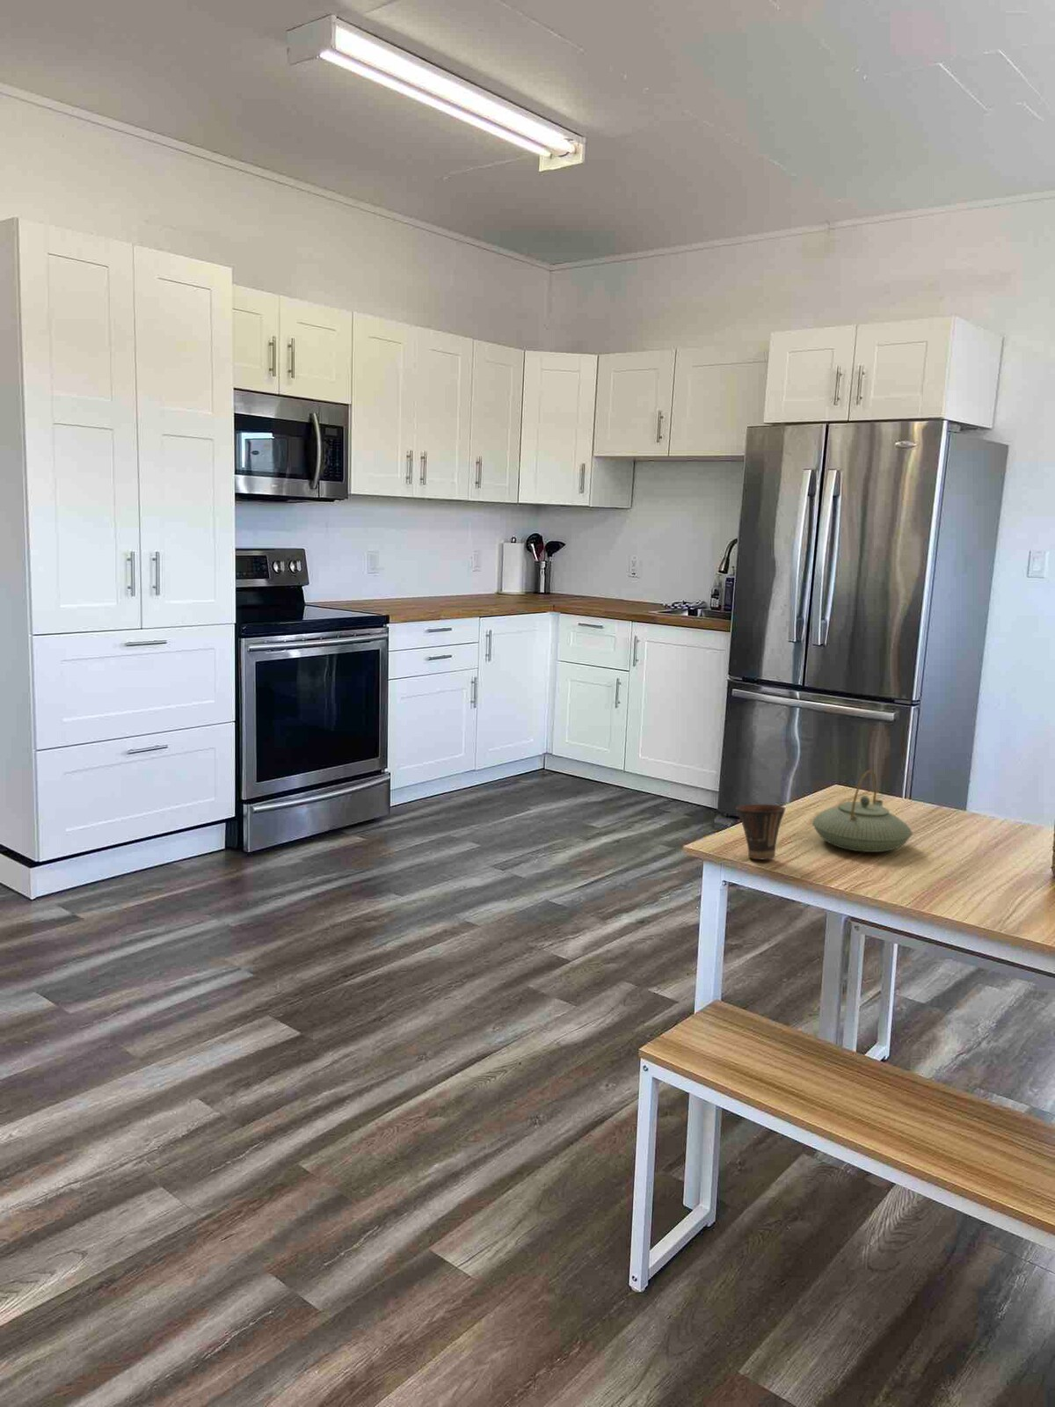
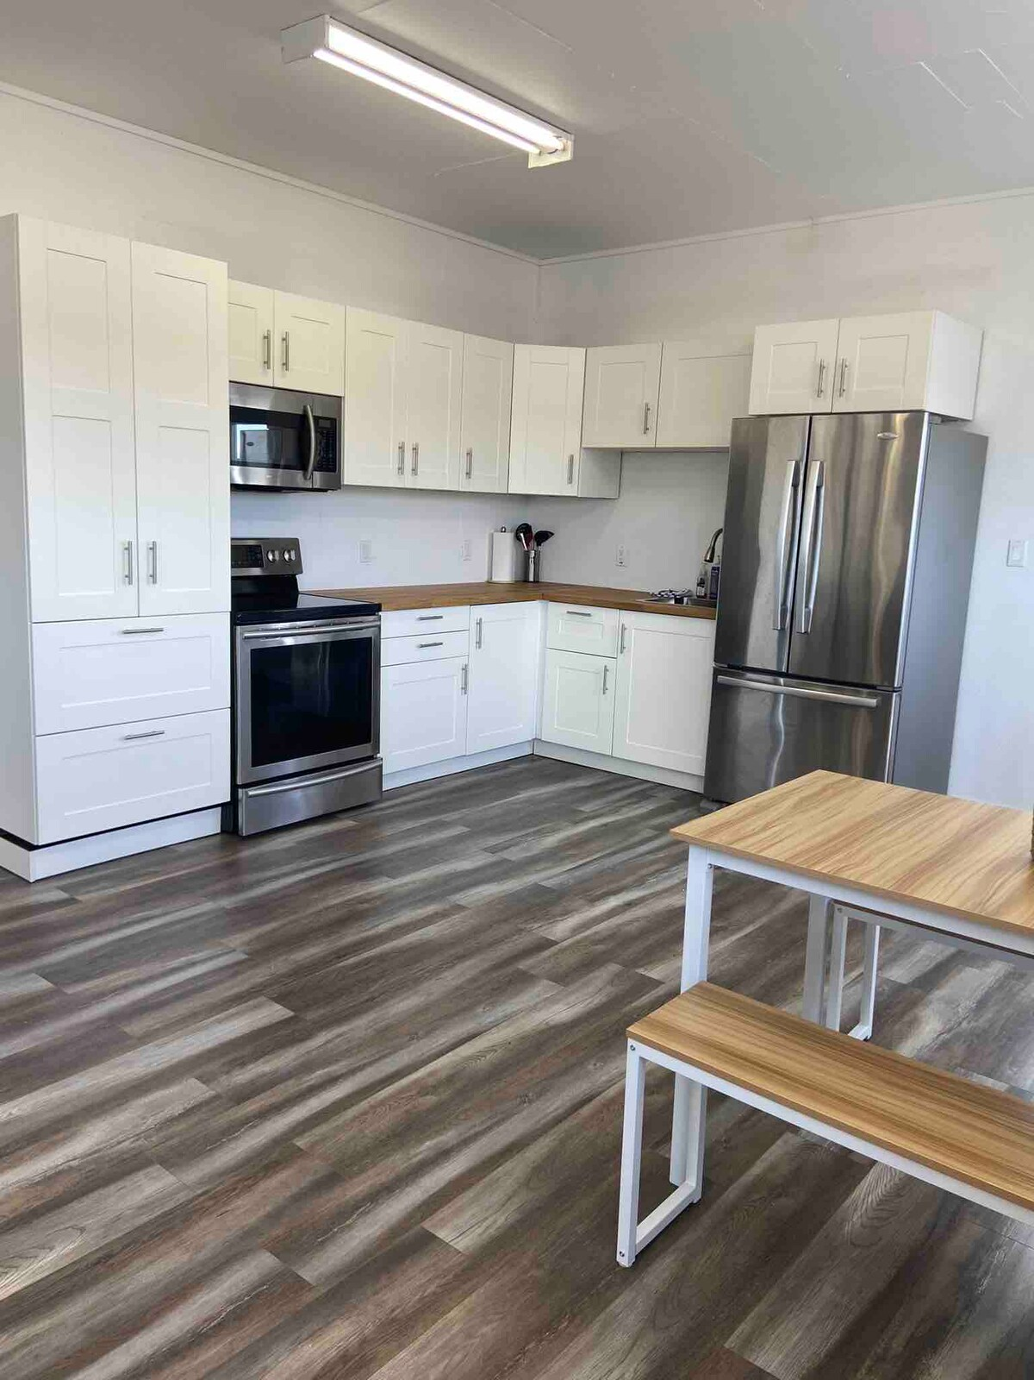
- teapot (865, 807)
- cup (758, 830)
